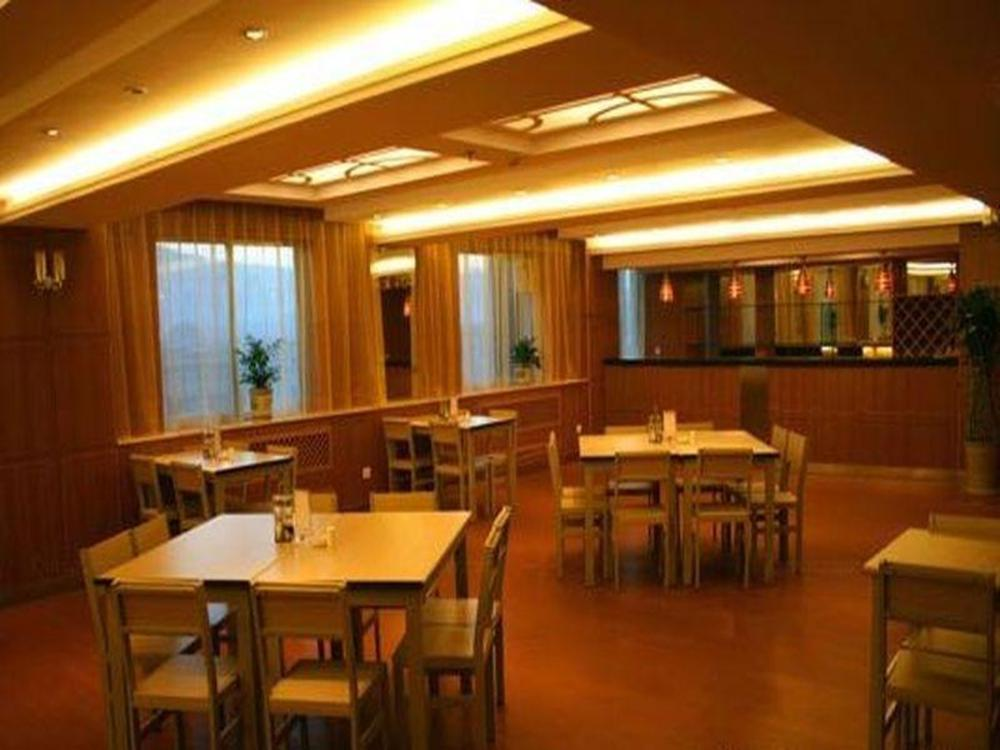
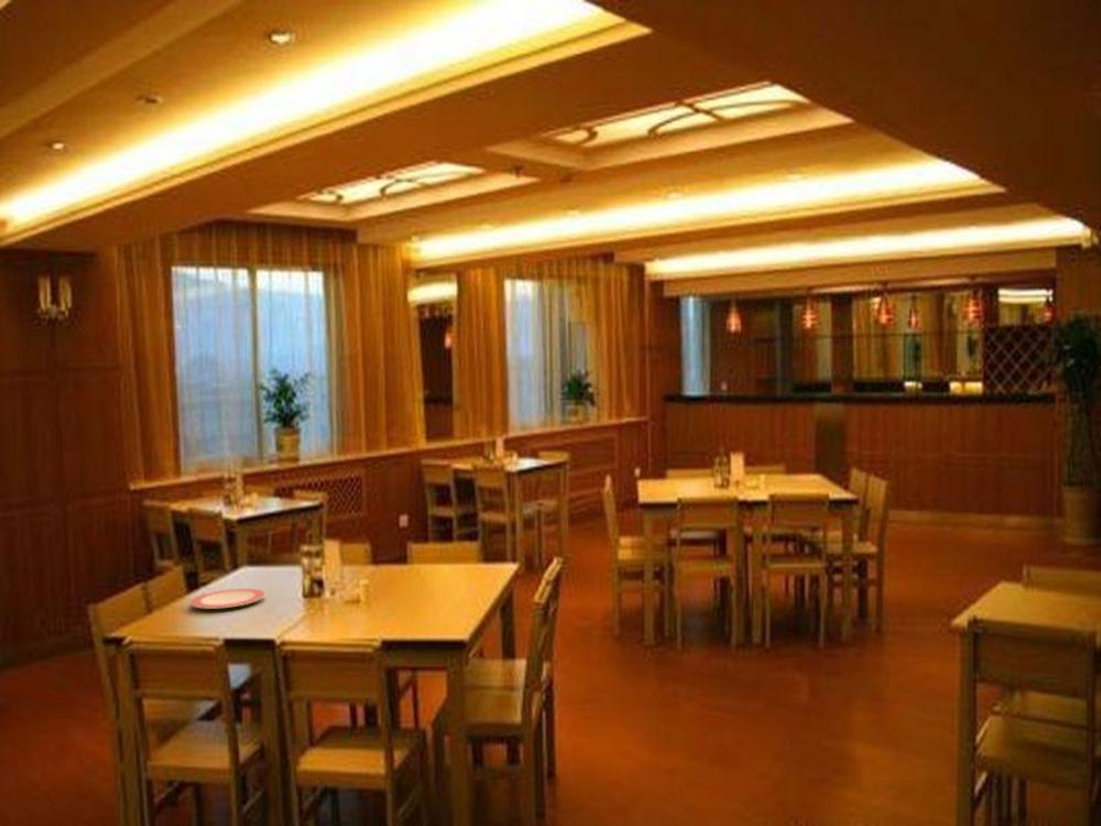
+ plate (228, 599)
